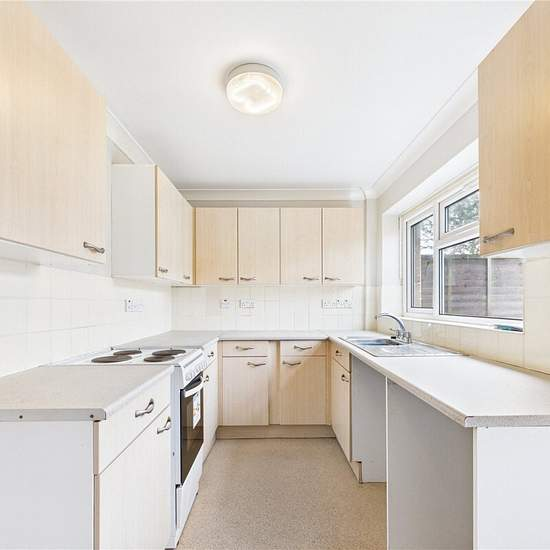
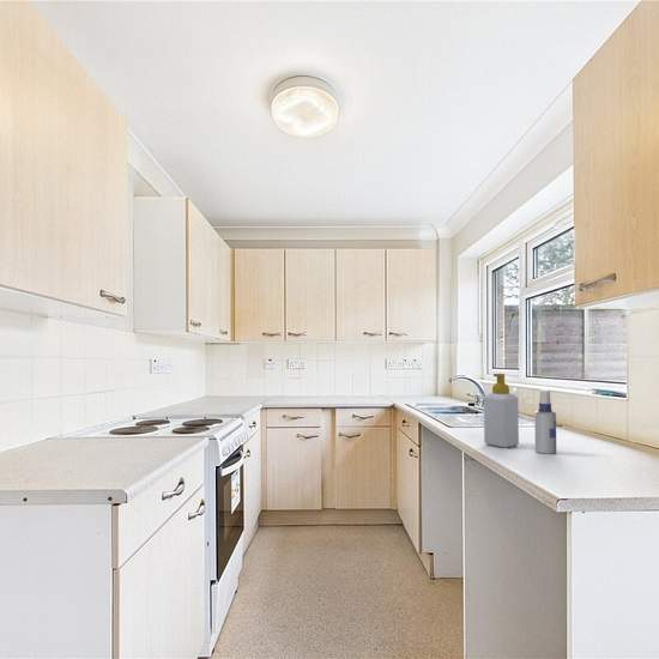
+ spray bottle (545, 421)
+ soap bottle (501, 409)
